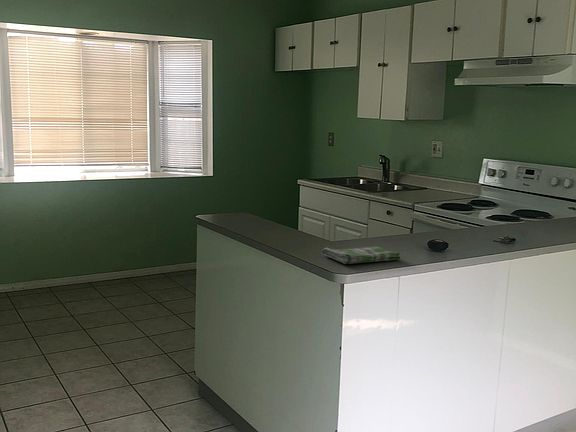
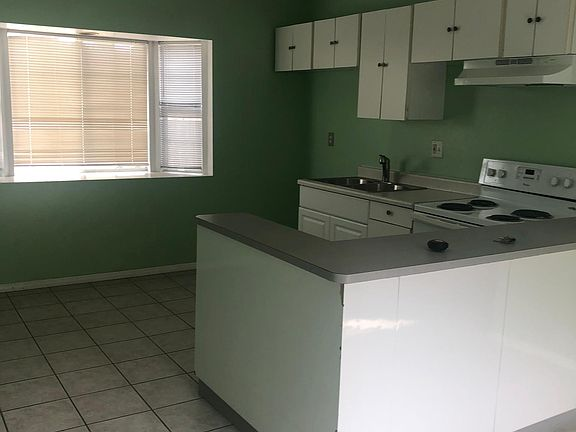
- dish towel (360, 252)
